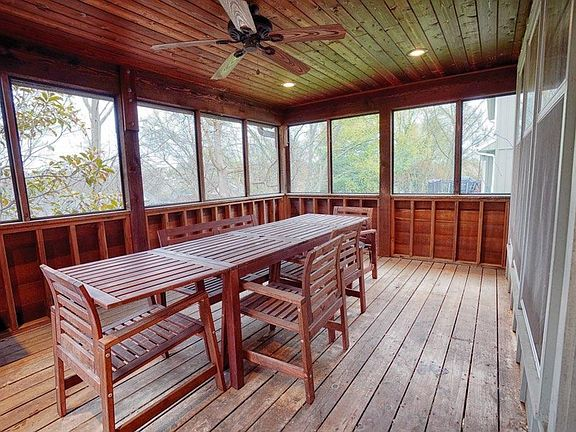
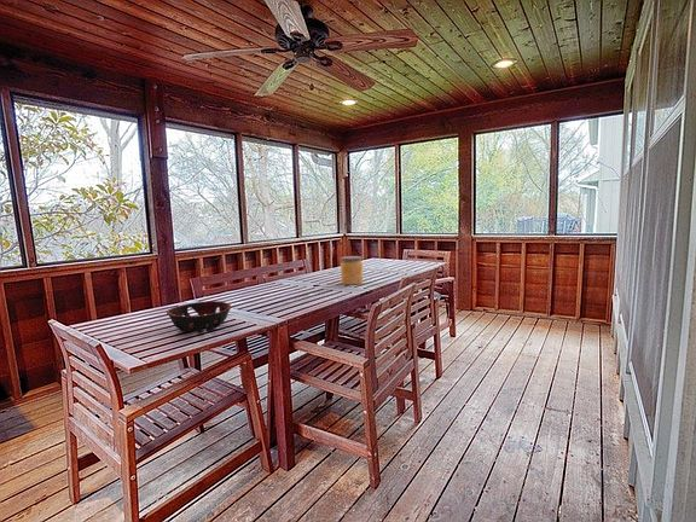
+ jar (352, 269)
+ decorative bowl (199, 317)
